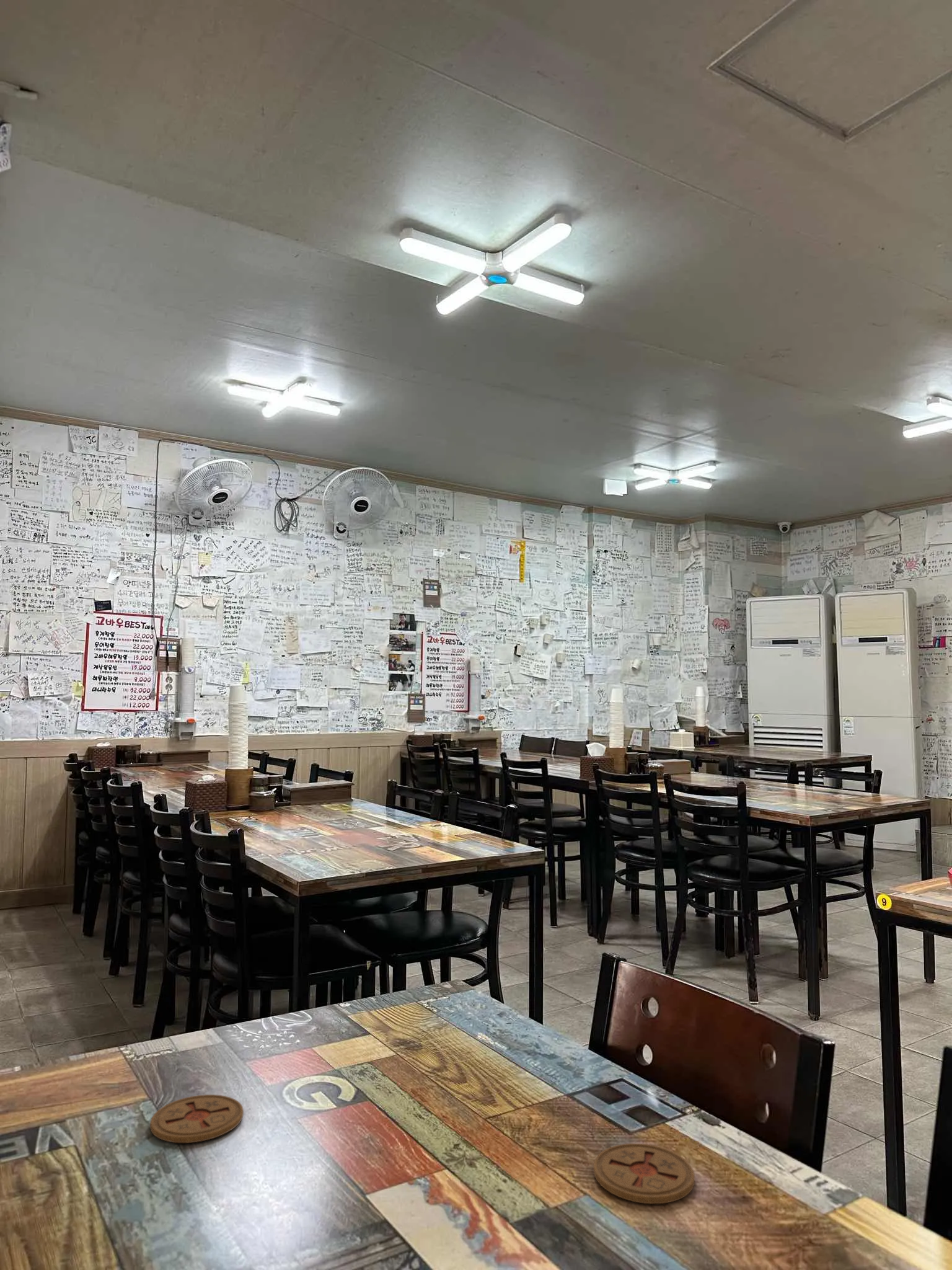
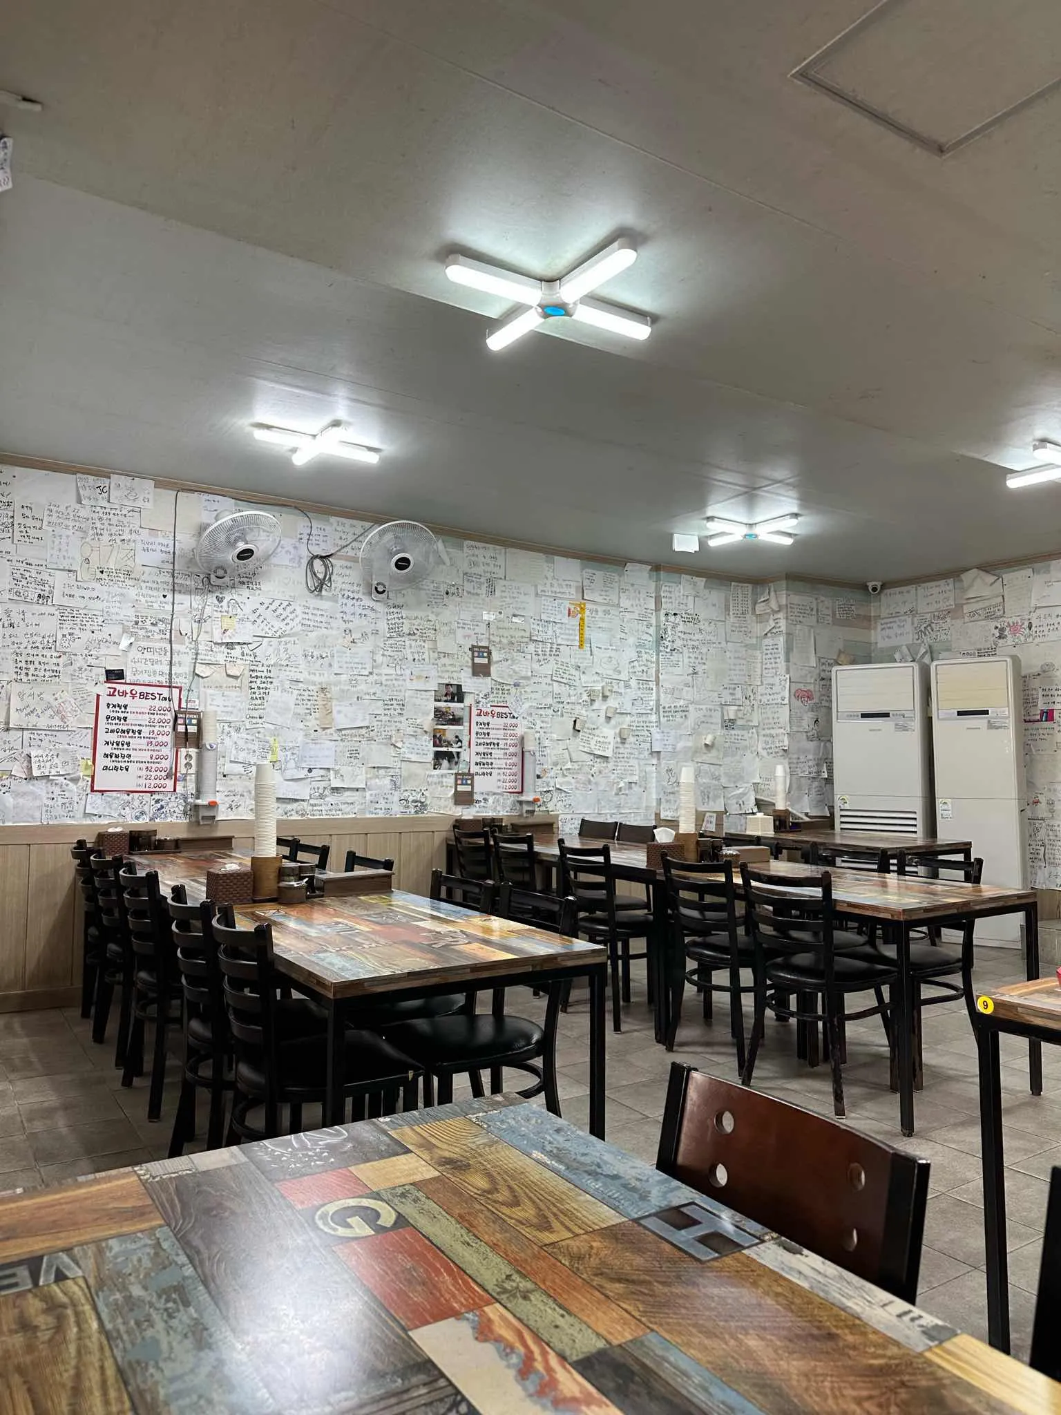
- coaster (197, 1117)
- coaster (643, 1171)
